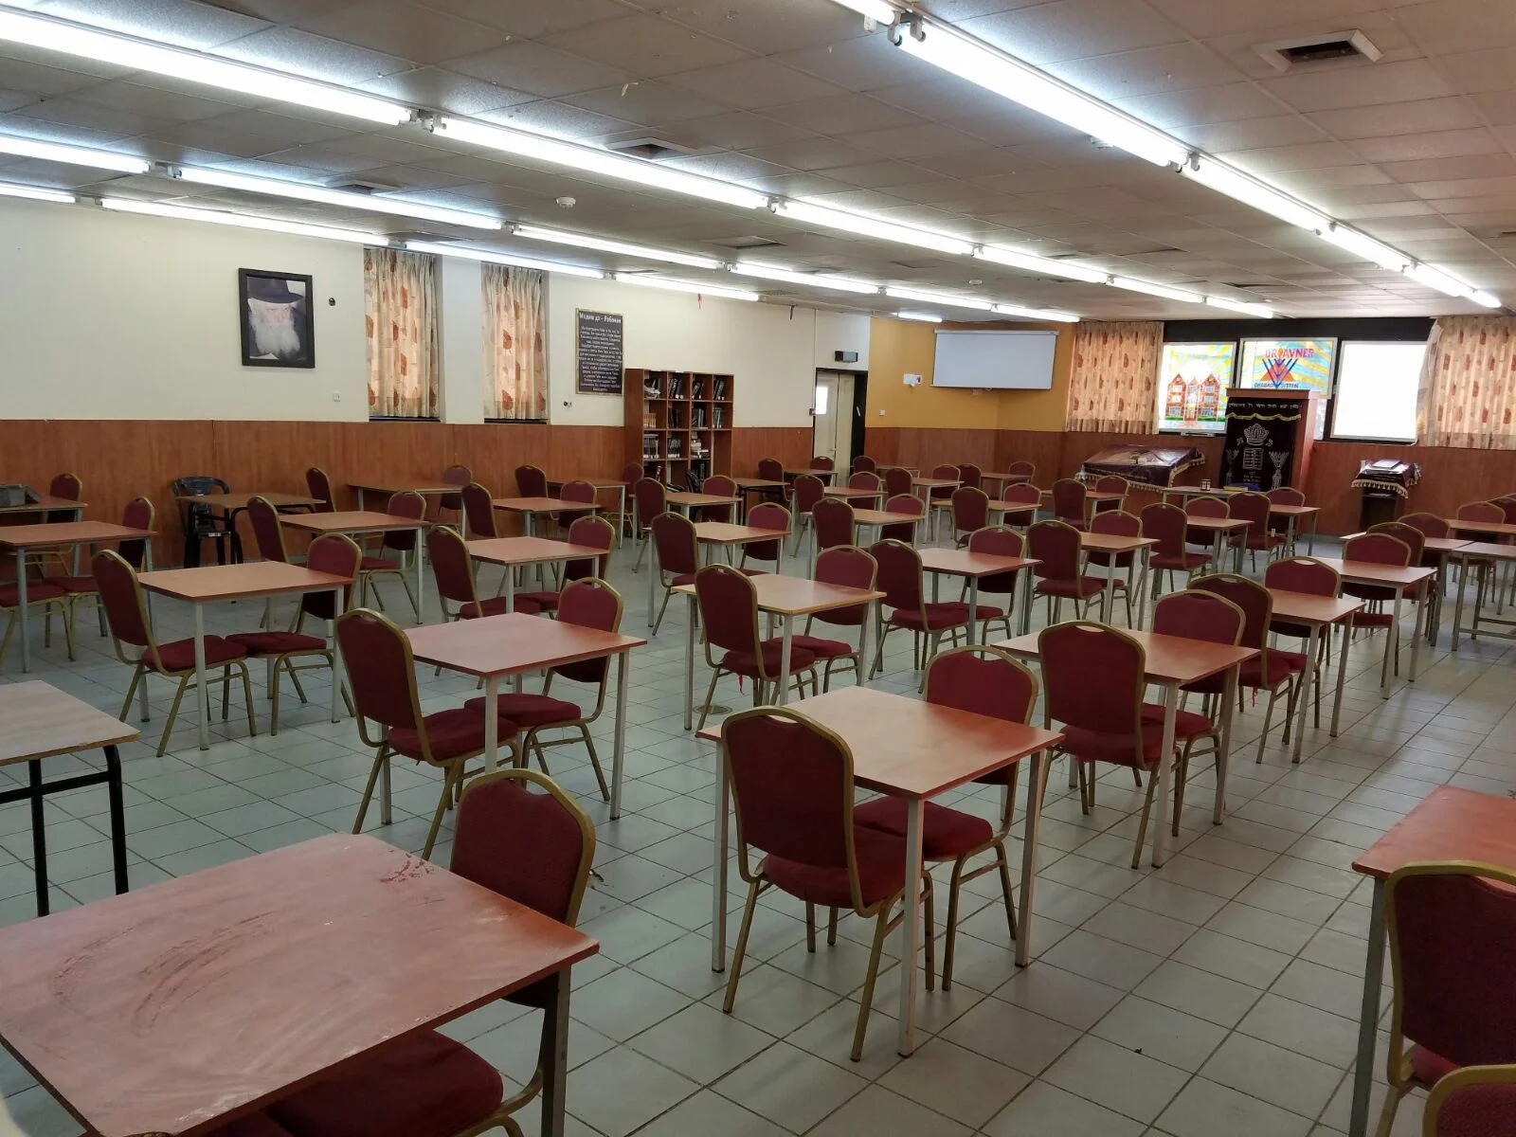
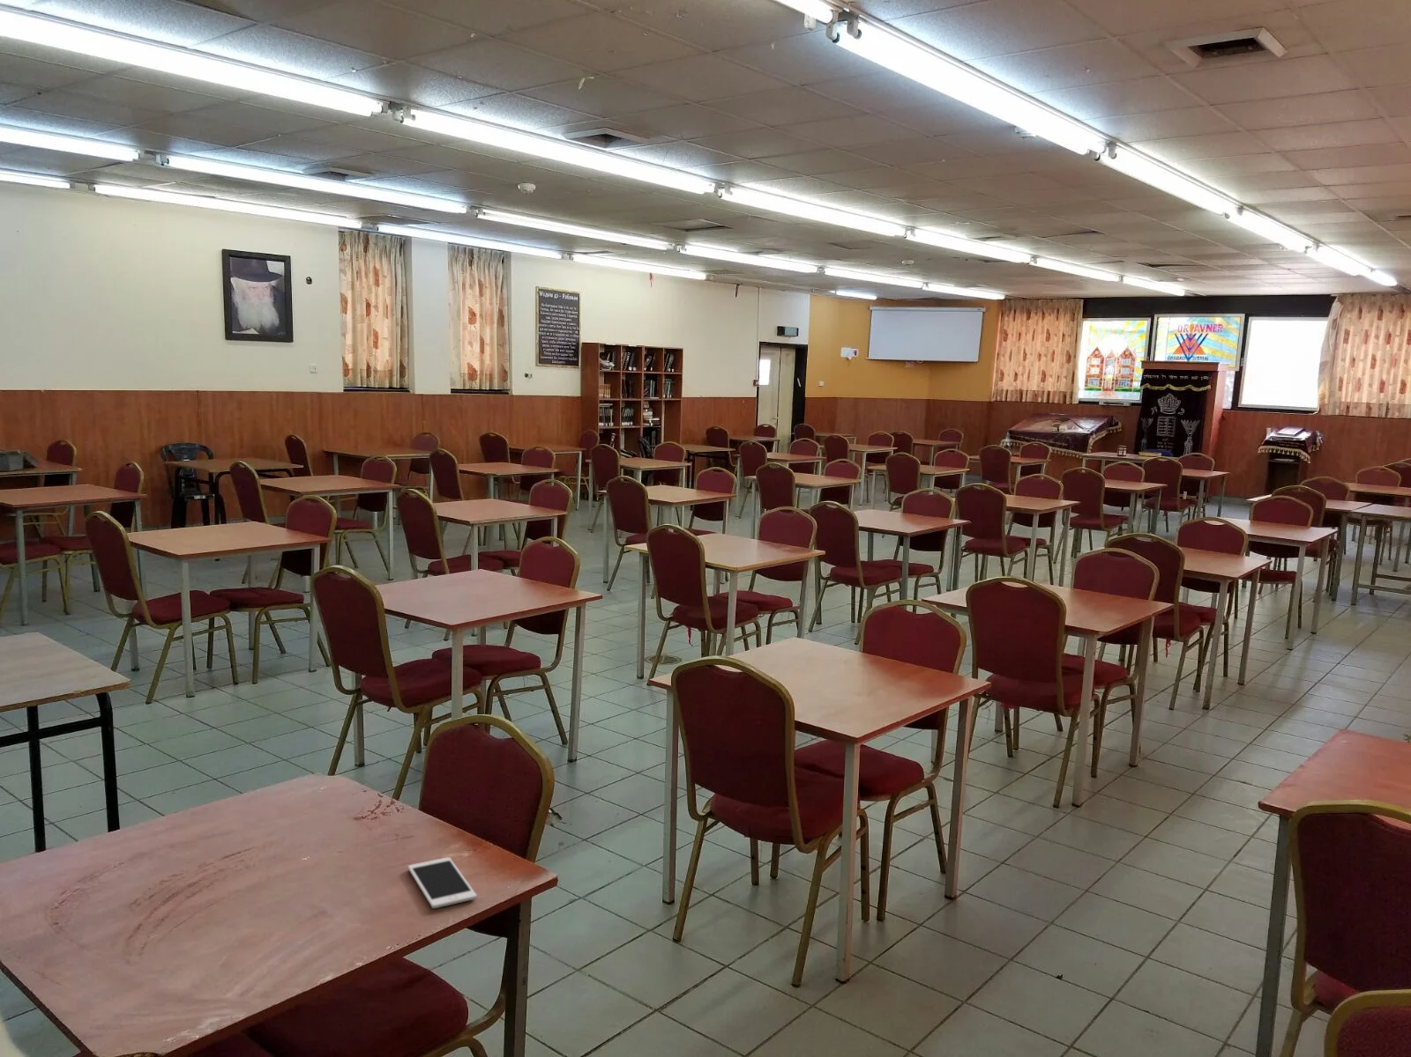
+ cell phone (441, 882)
